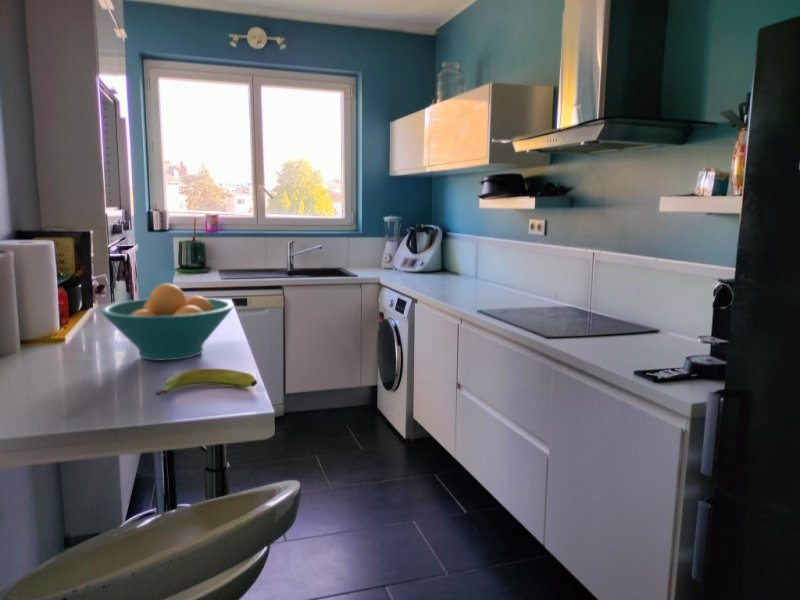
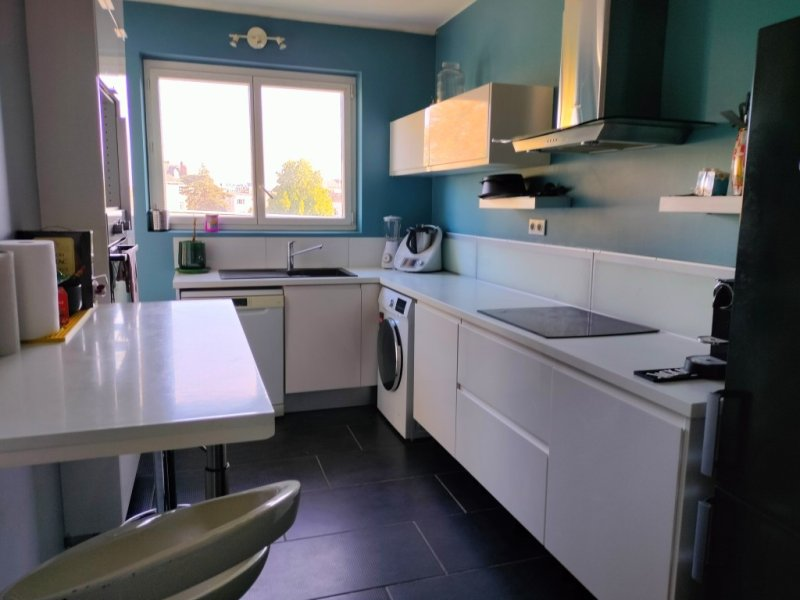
- banana (208, 380)
- fruit bowl (169, 319)
